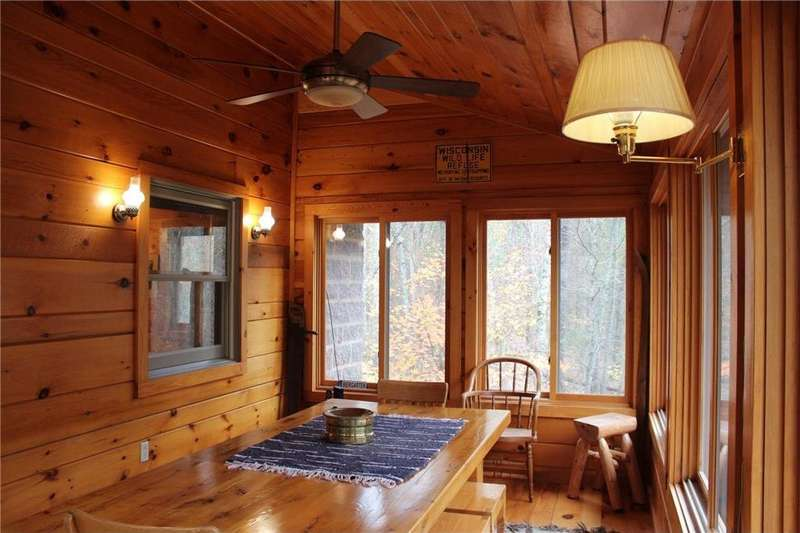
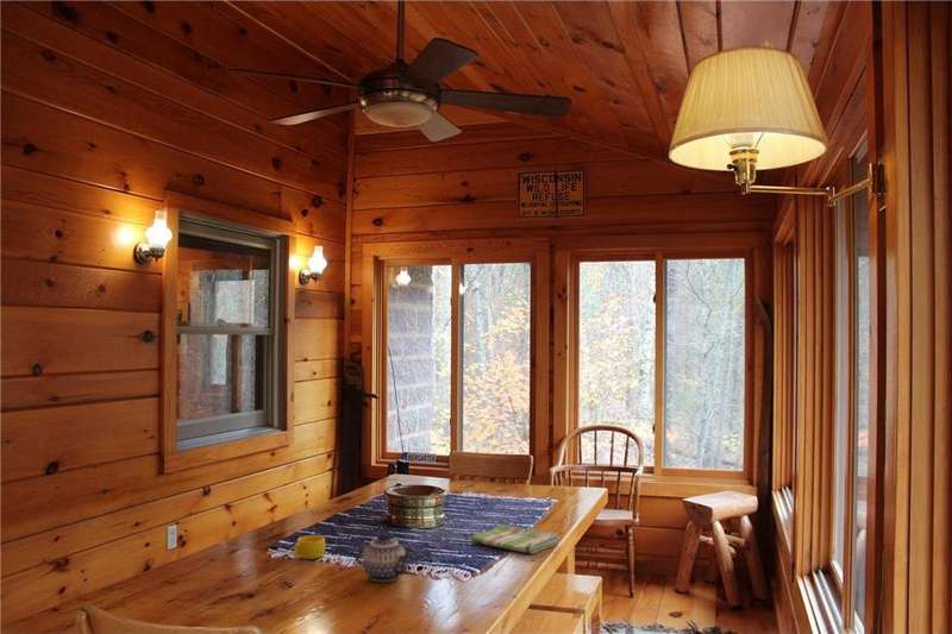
+ dish towel (515, 536)
+ teapot (384, 554)
+ cup (307, 548)
